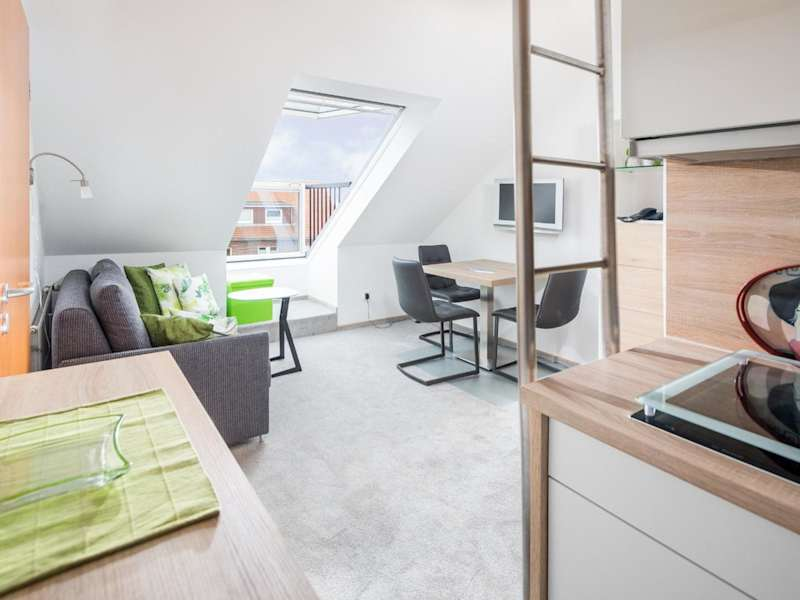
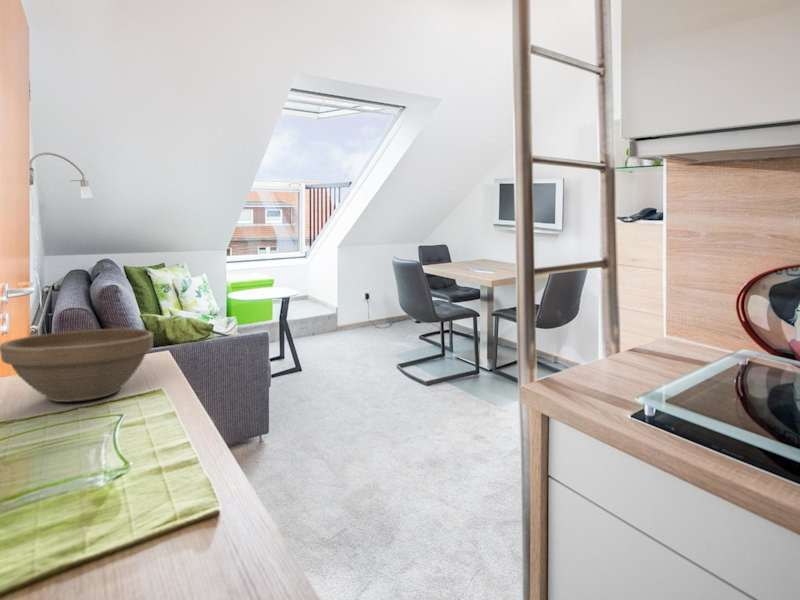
+ flower pot (83, 365)
